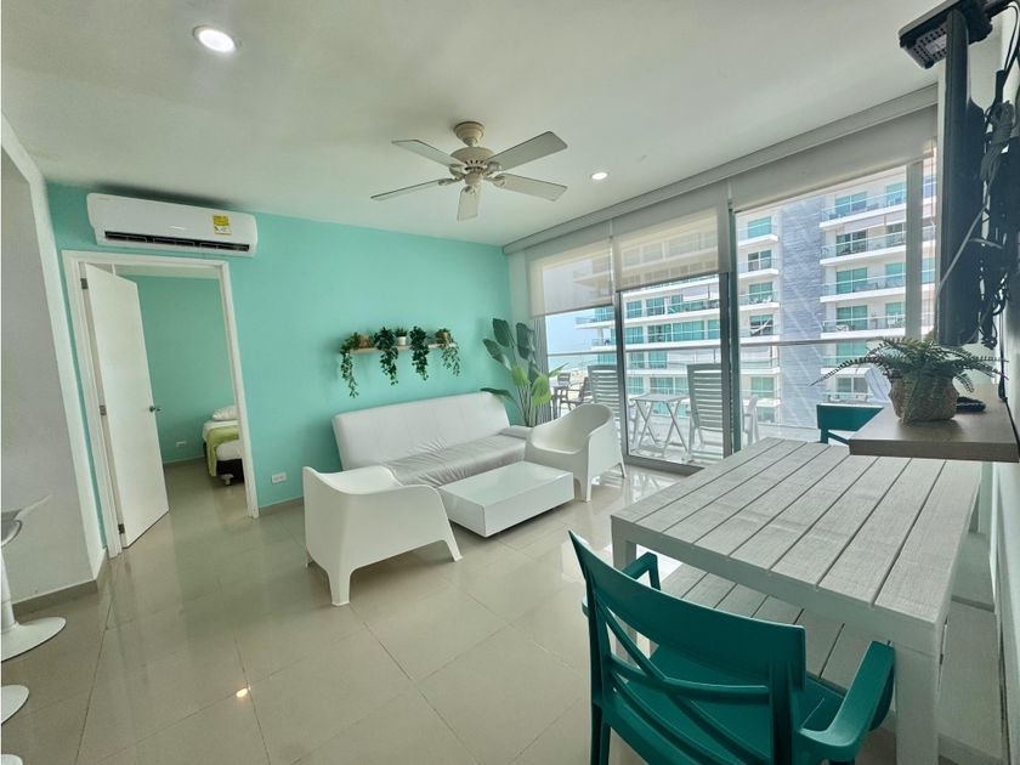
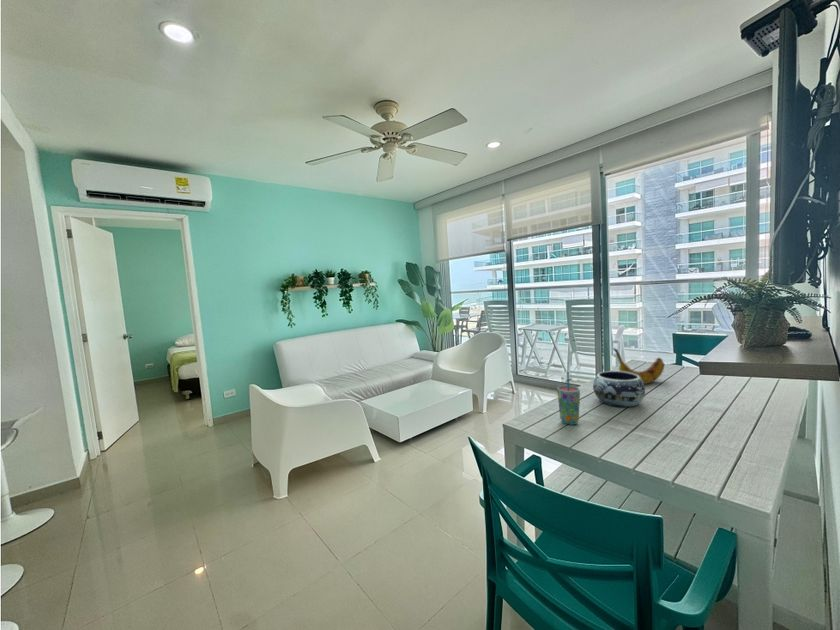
+ decorative bowl (618, 388)
+ banana (640, 371)
+ cup (568, 397)
